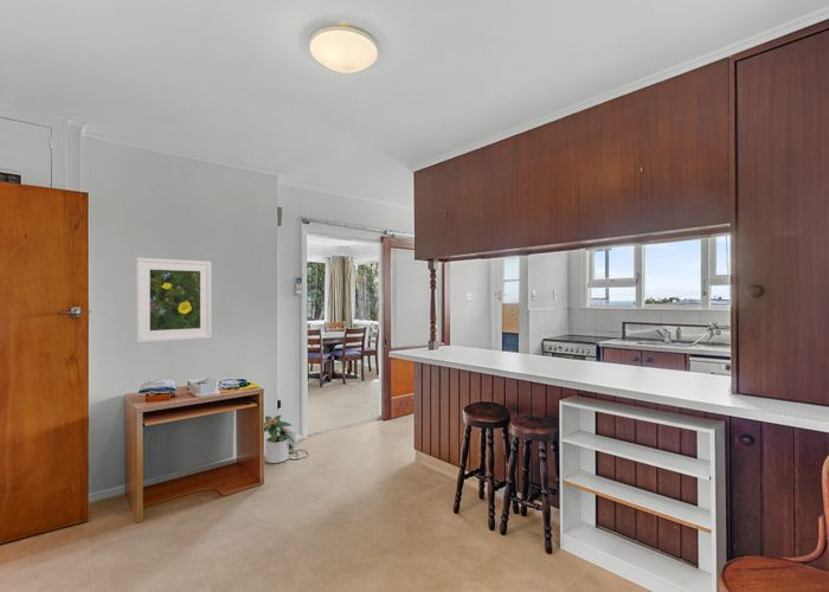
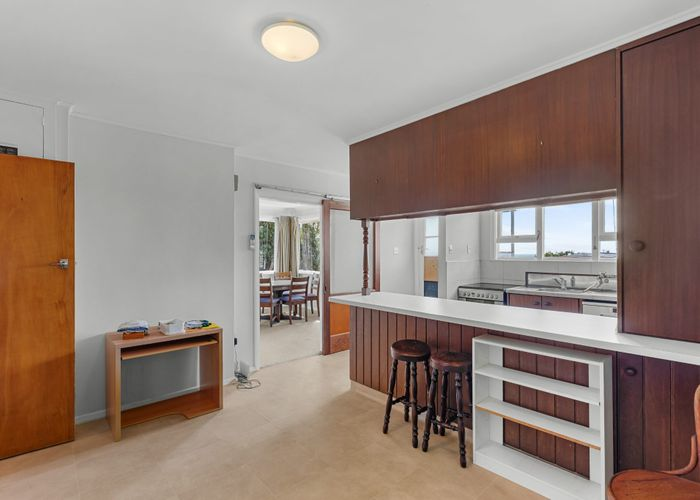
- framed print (175, 300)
- potted plant (275, 438)
